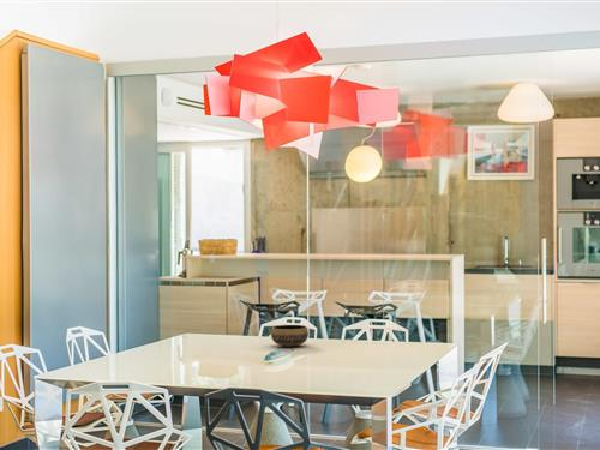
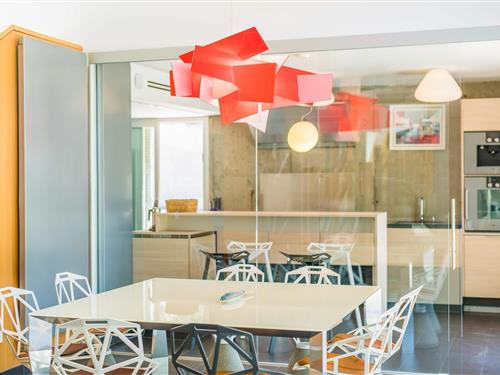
- bowl (289, 336)
